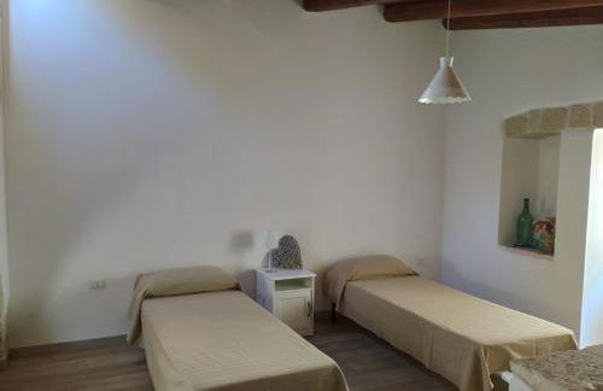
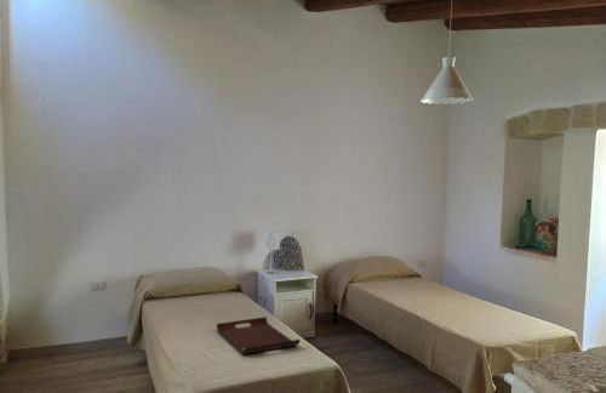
+ serving tray (256, 335)
